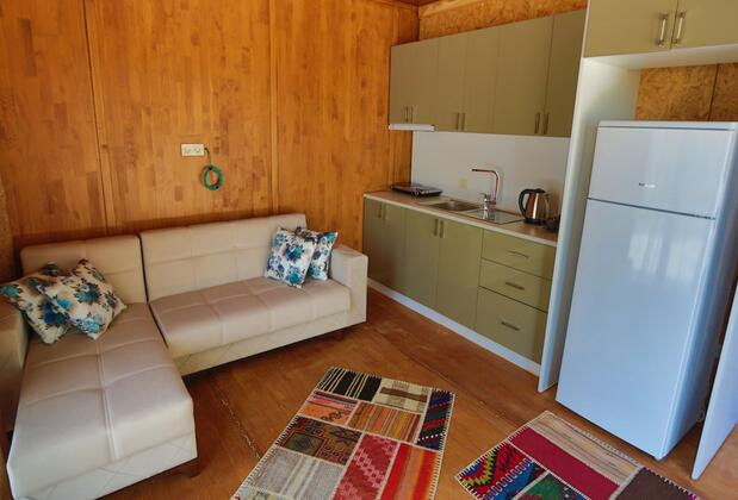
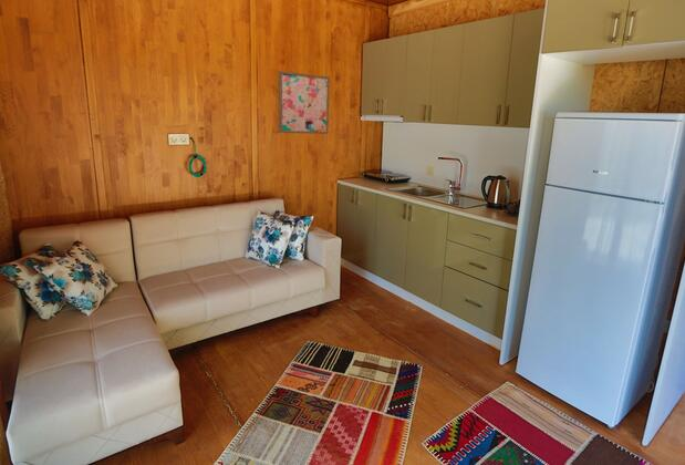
+ wall art (303, 104)
